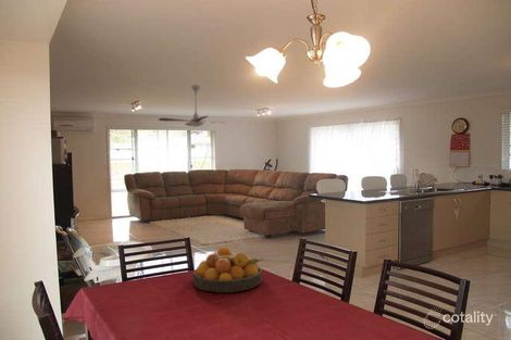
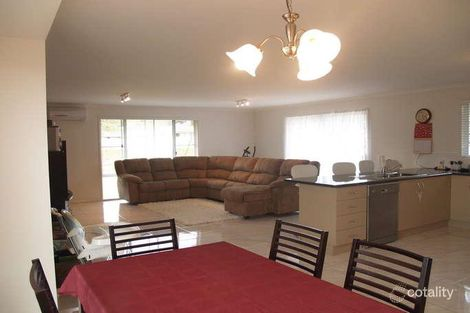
- ceiling fan (196, 105)
- fruit bowl (227, 266)
